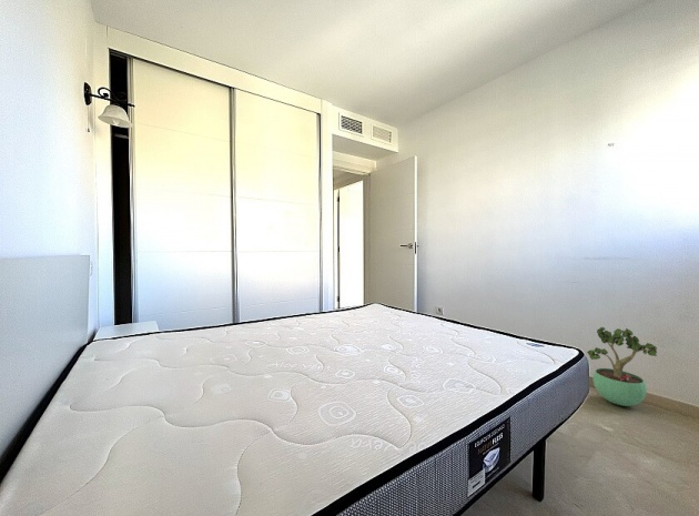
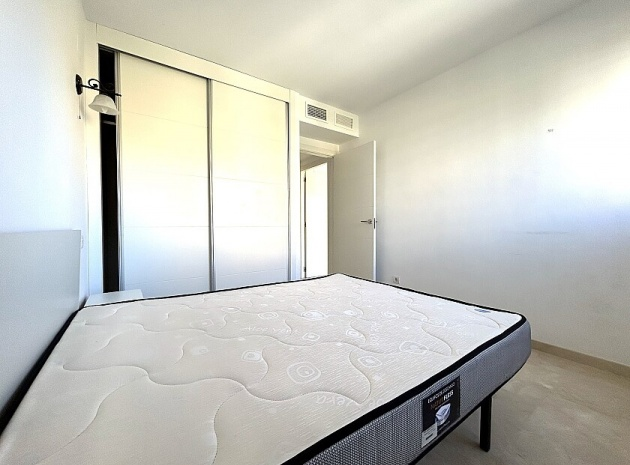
- potted plant (621, 365)
